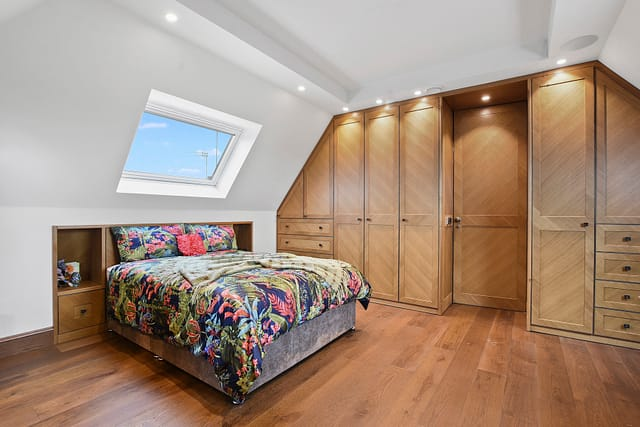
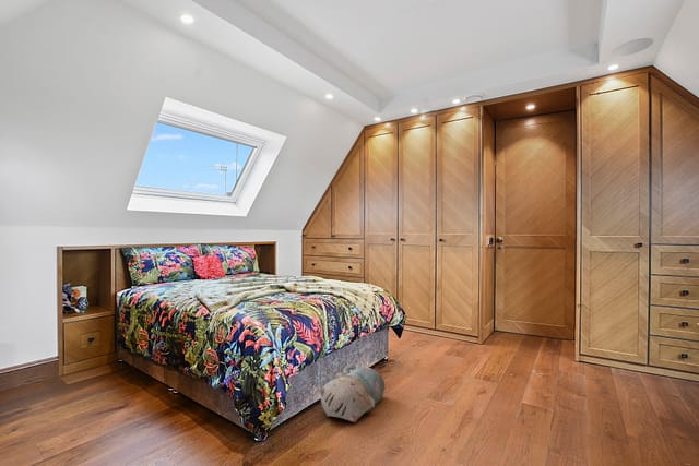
+ plush toy (353, 391)
